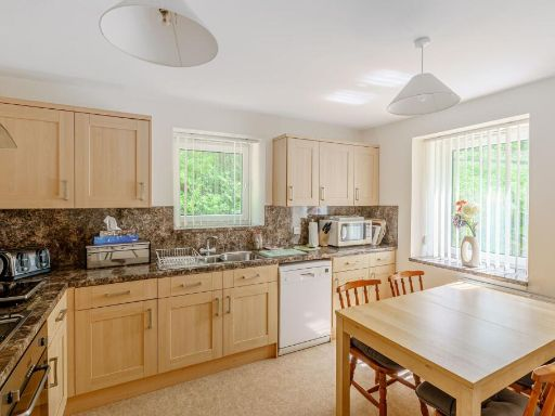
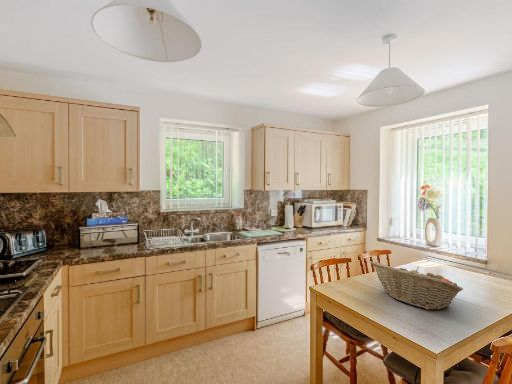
+ fruit basket (412, 280)
